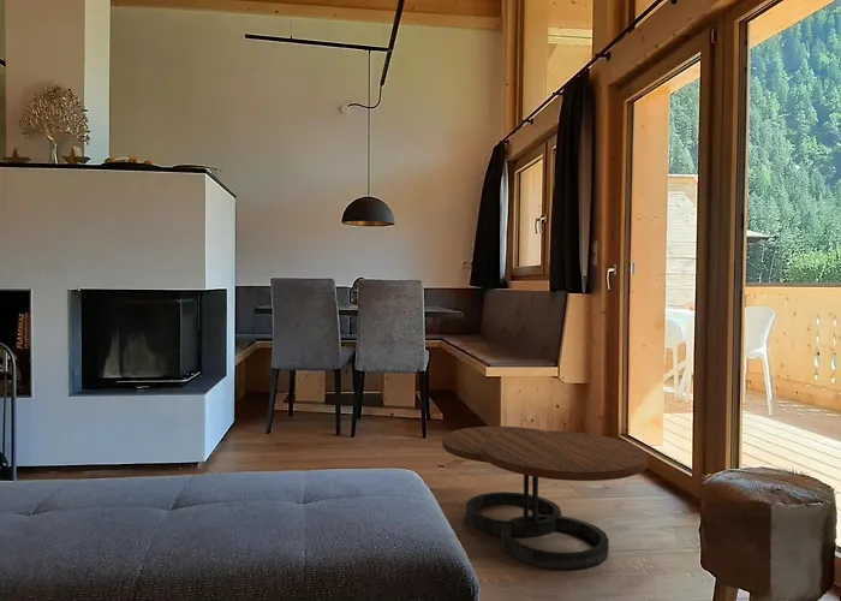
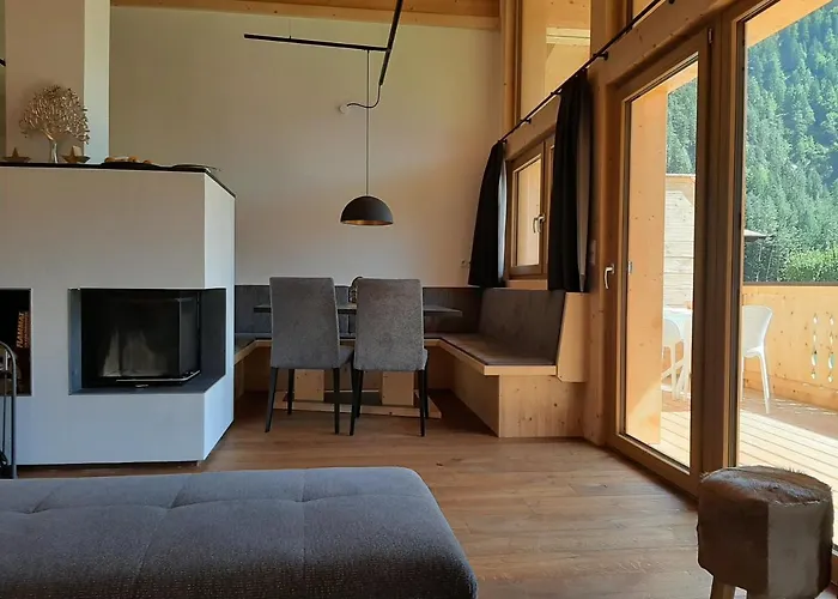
- coffee table (532, 484)
